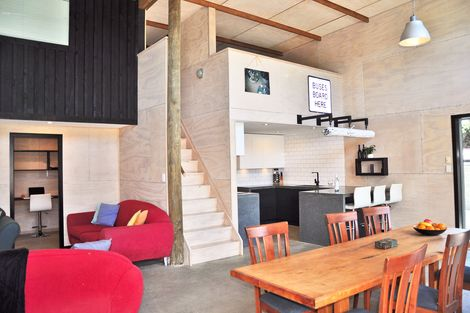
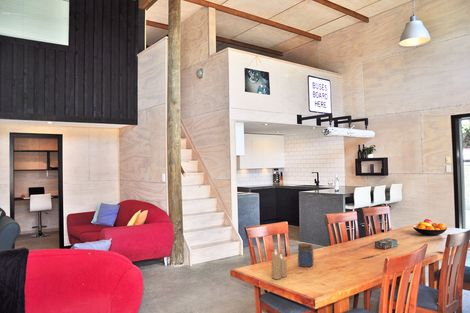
+ candle (279, 262)
+ jar (306, 254)
